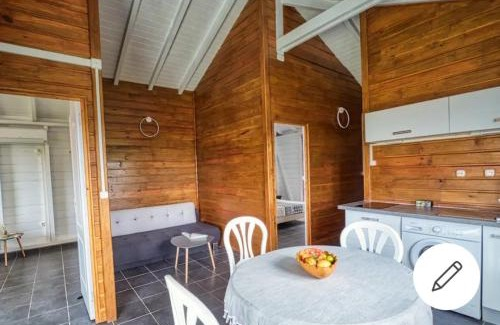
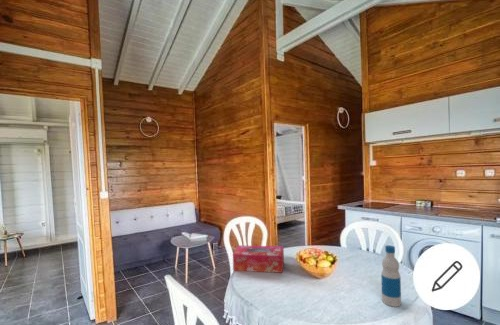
+ bottle (390, 274)
+ tissue box (259, 258)
